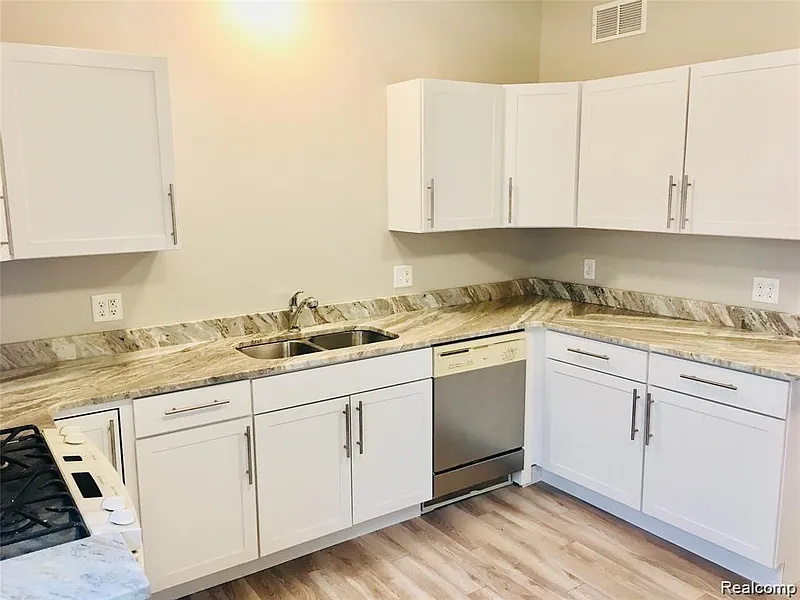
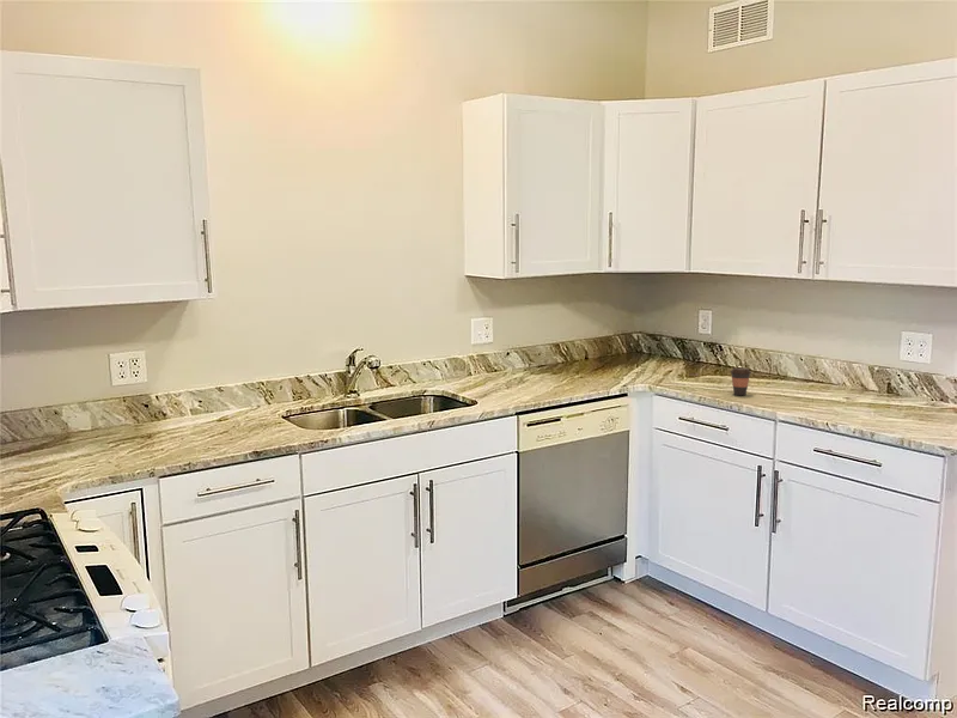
+ coffee cup (739, 381)
